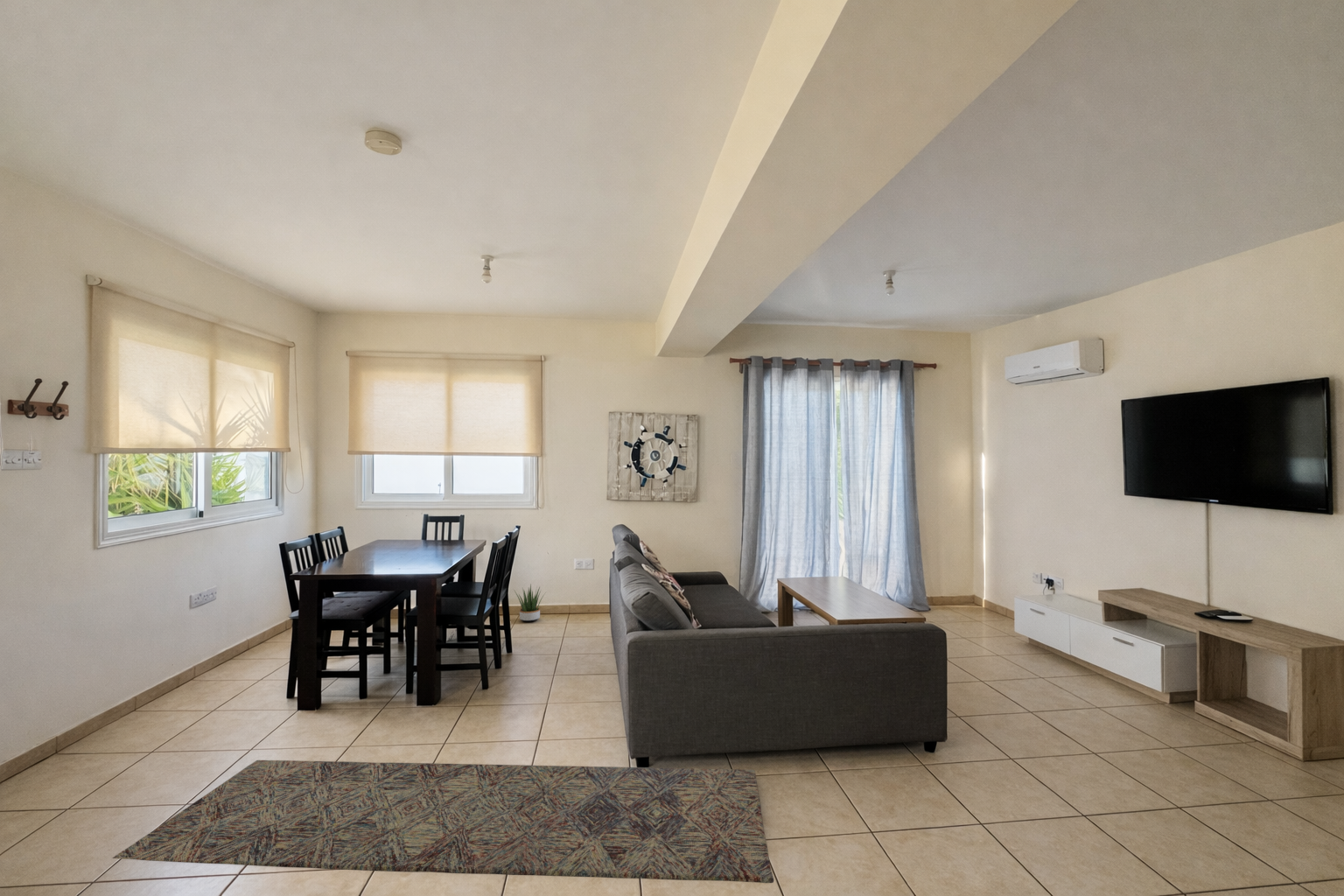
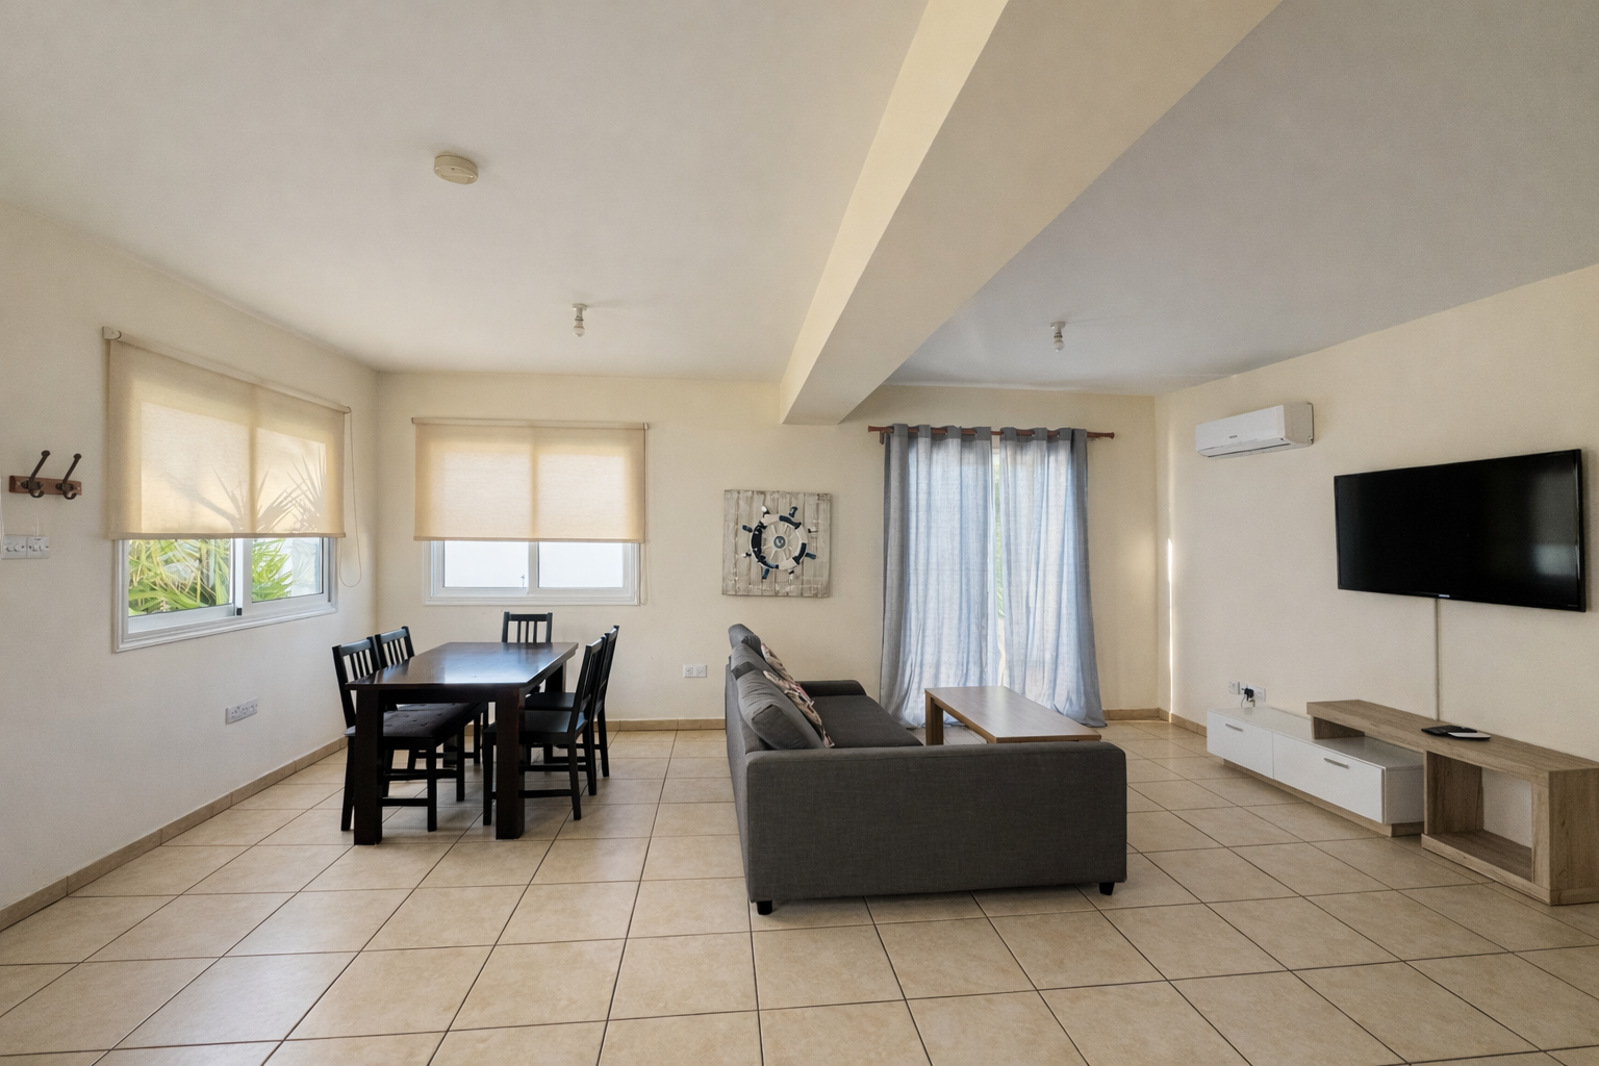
- potted plant (529, 603)
- rug (470, 810)
